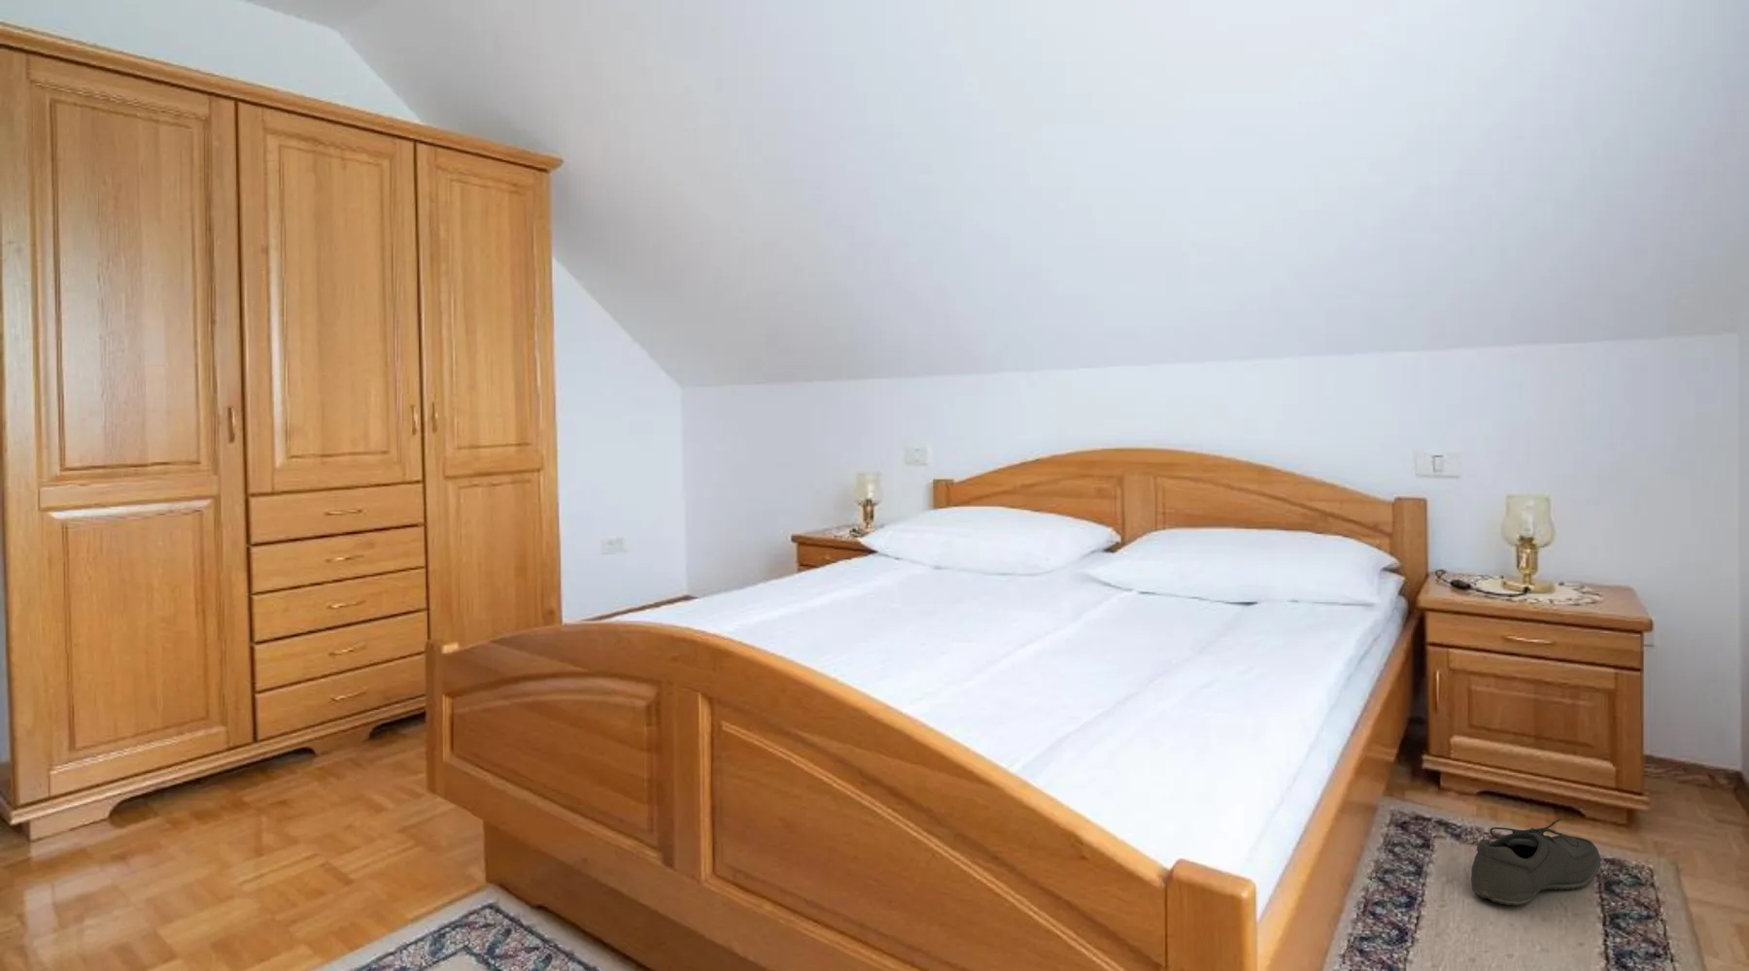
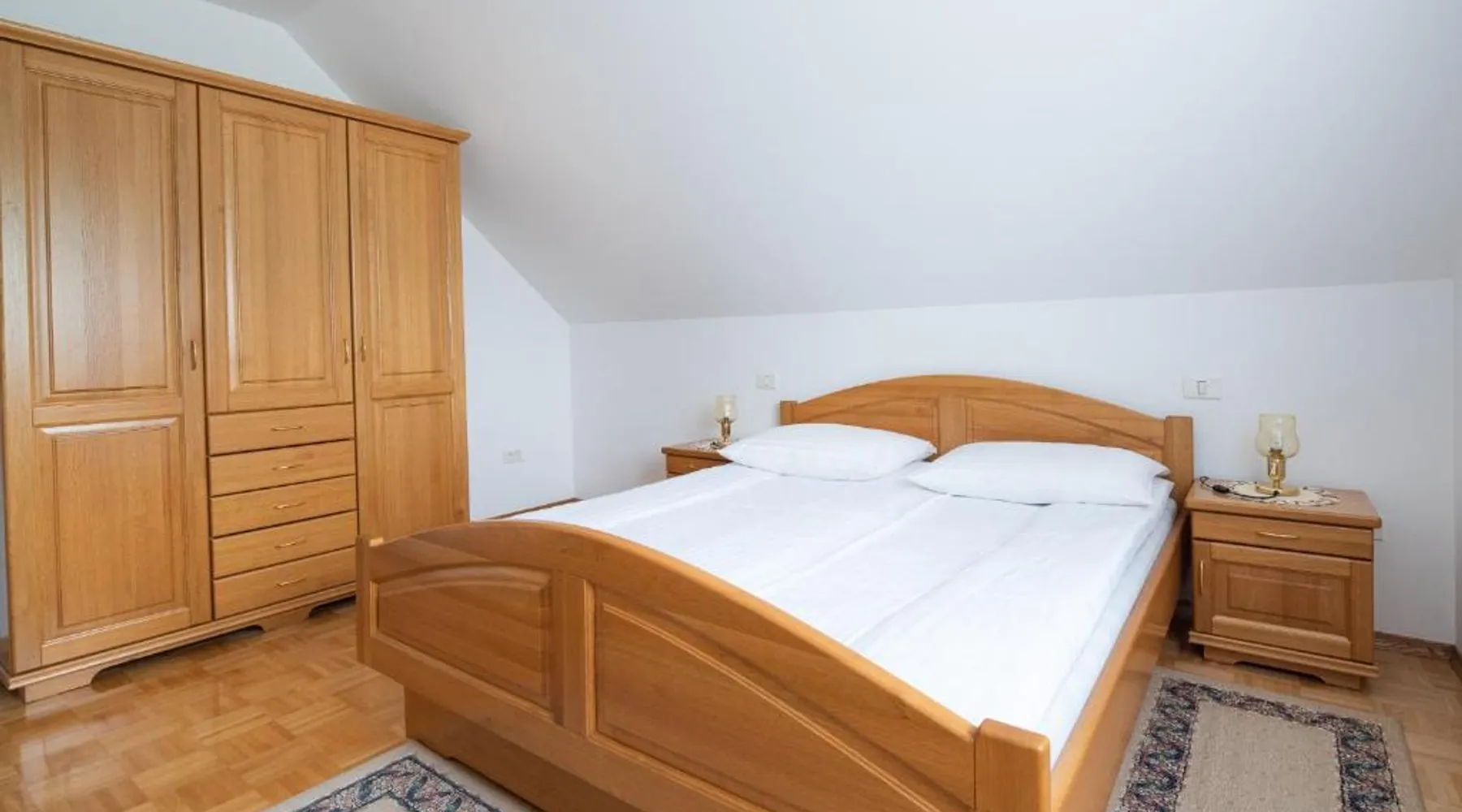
- arctic (1536, 843)
